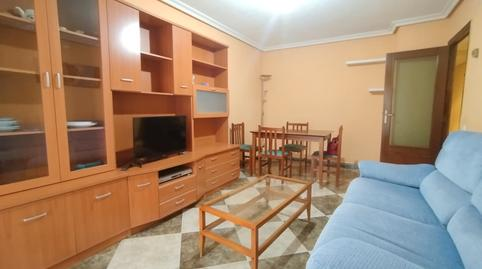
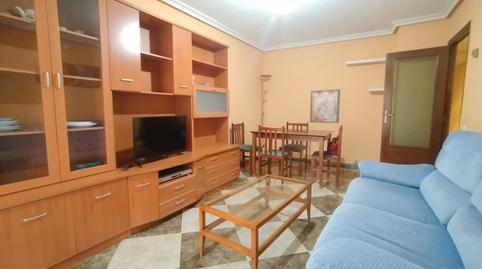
+ wall art (324, 106)
